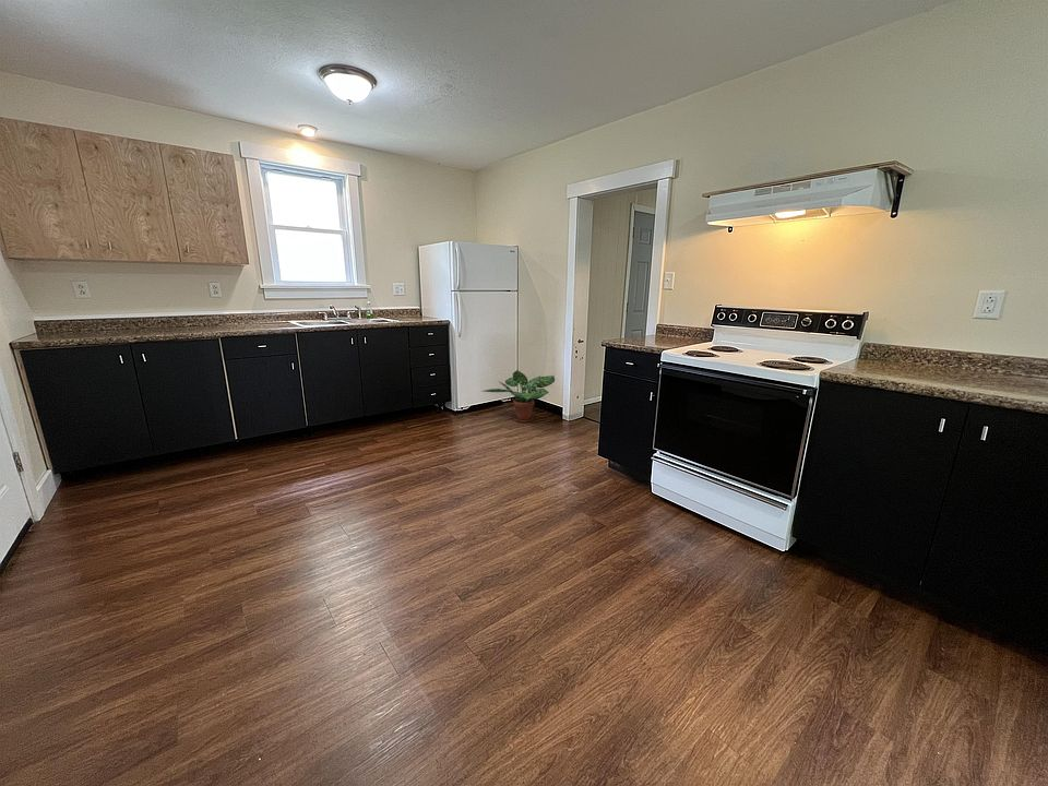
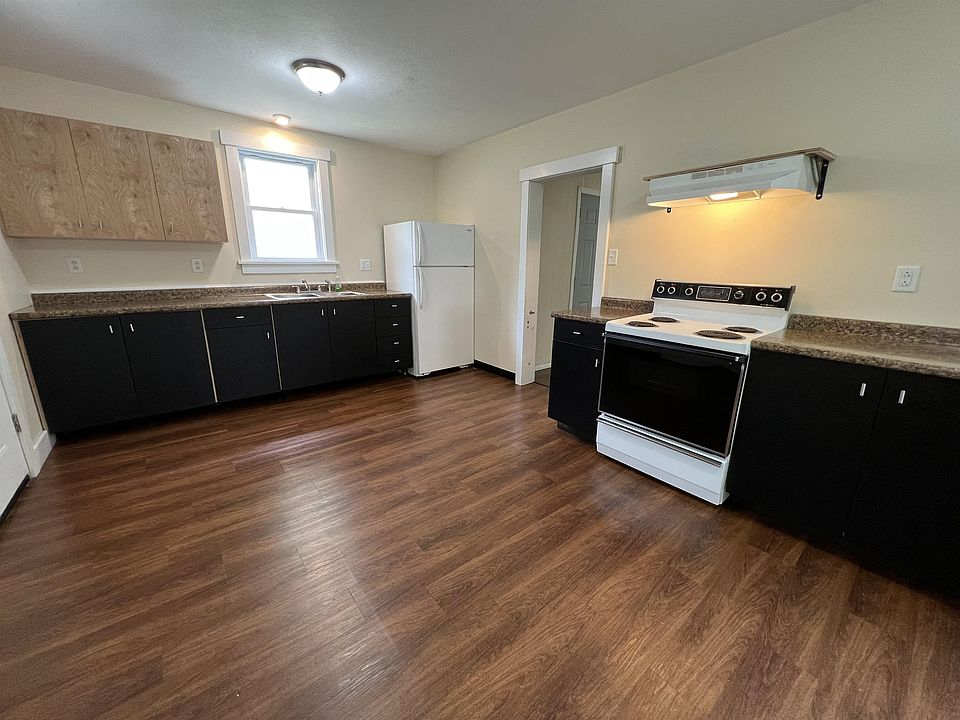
- potted plant (527, 393)
